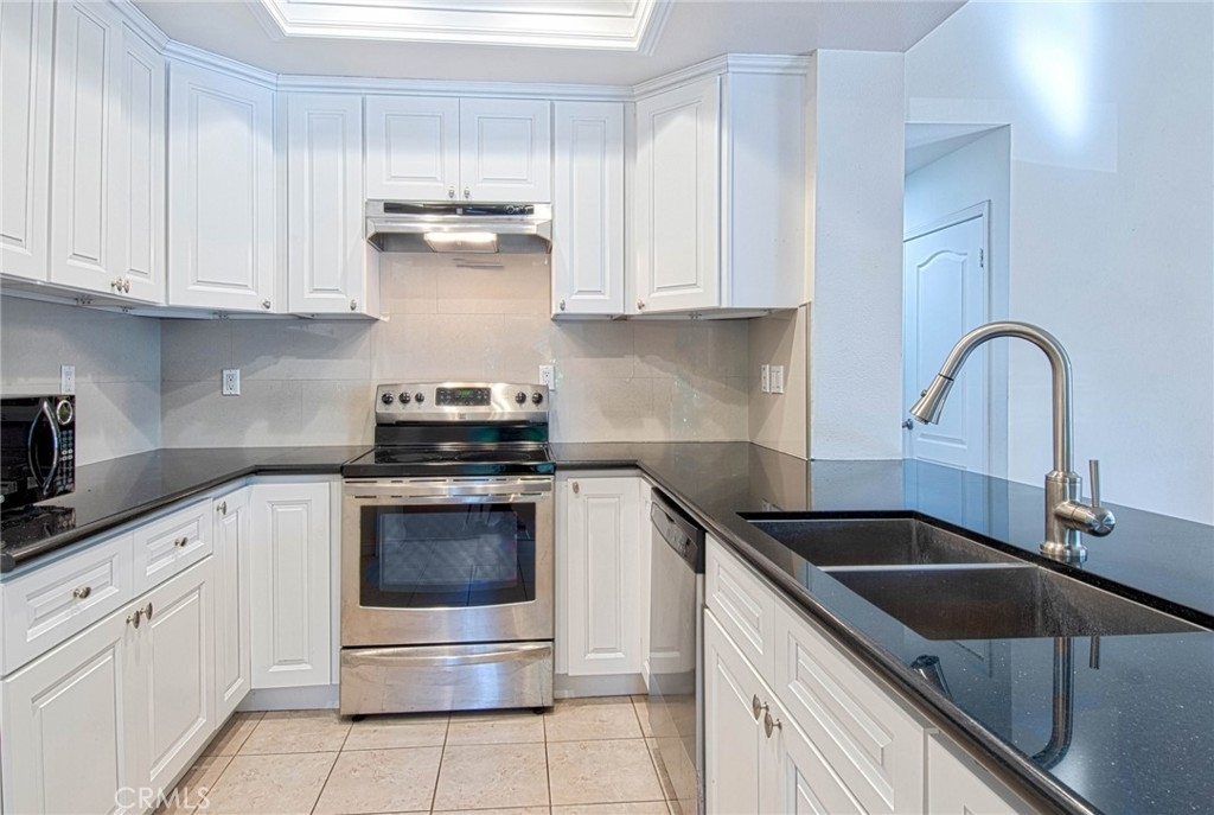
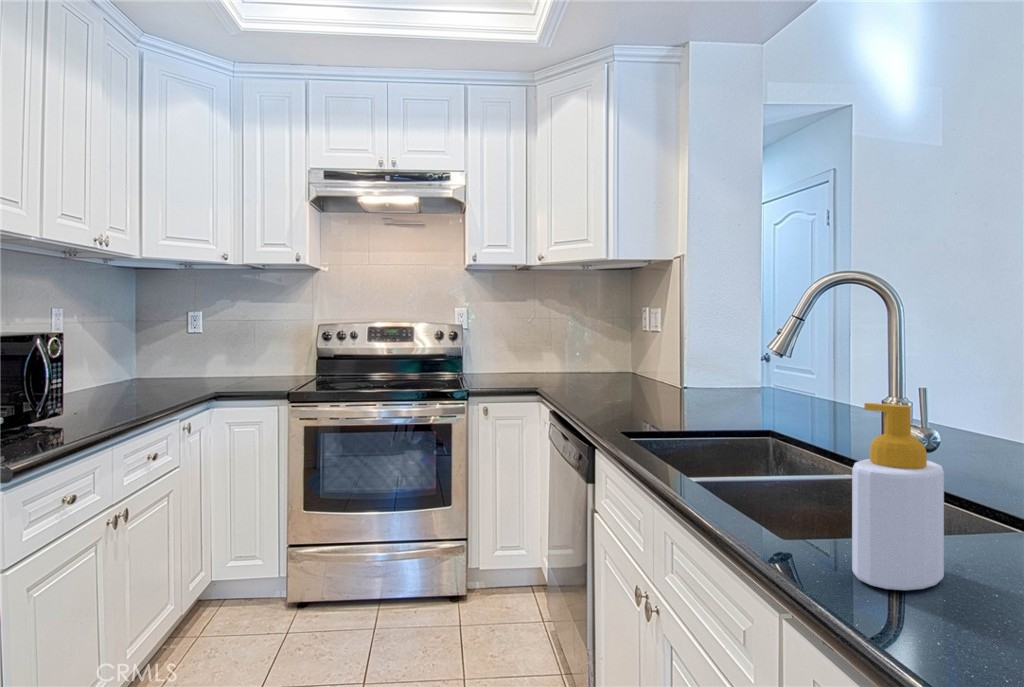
+ soap bottle (897, 489)
